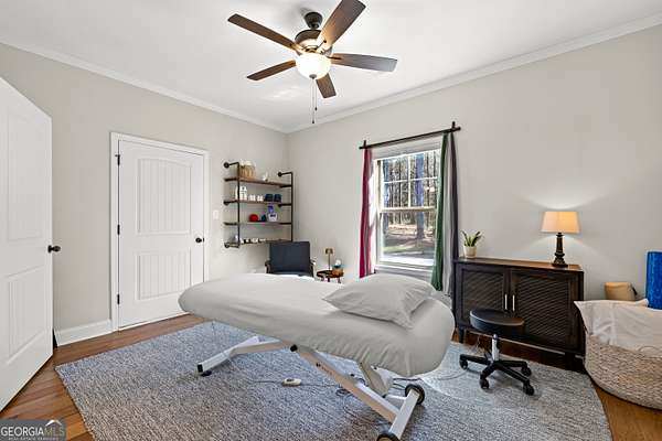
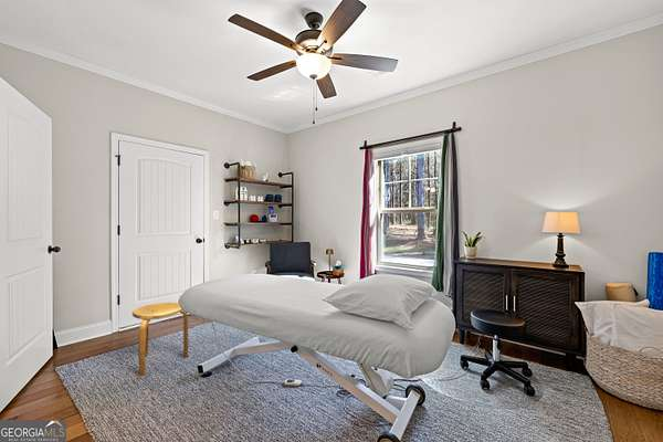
+ stool (147, 335)
